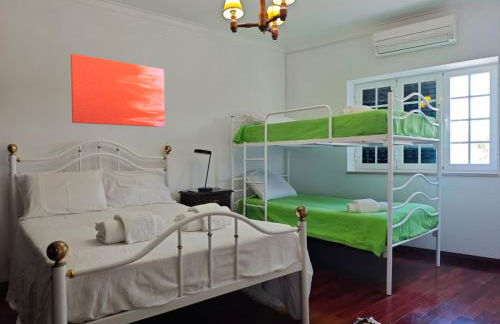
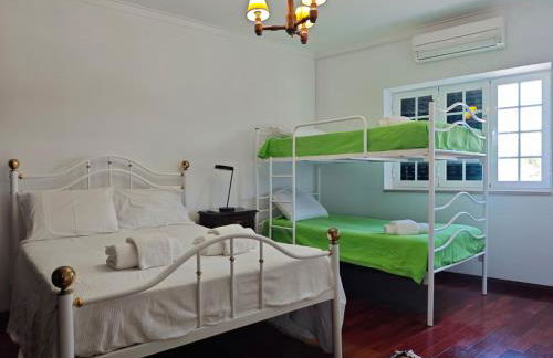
- wall art (121, 93)
